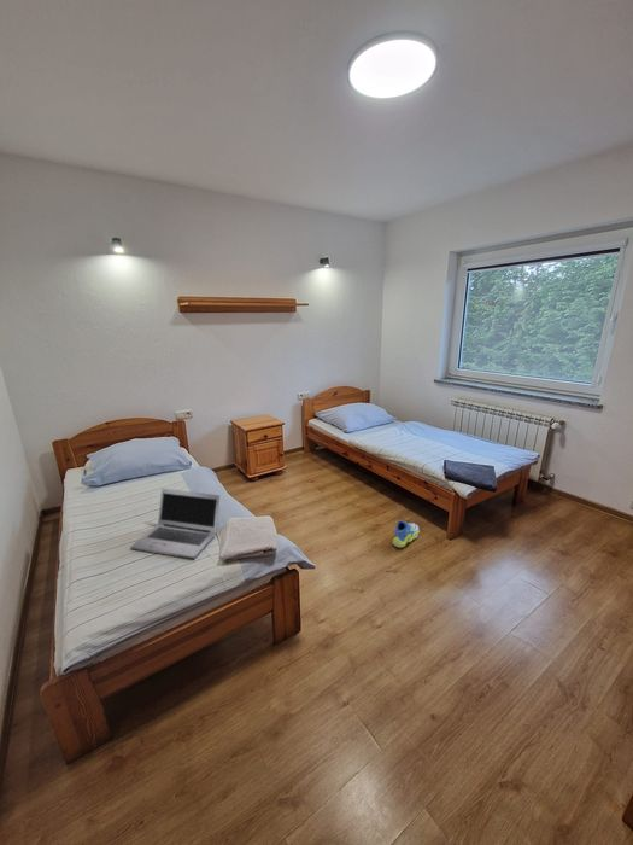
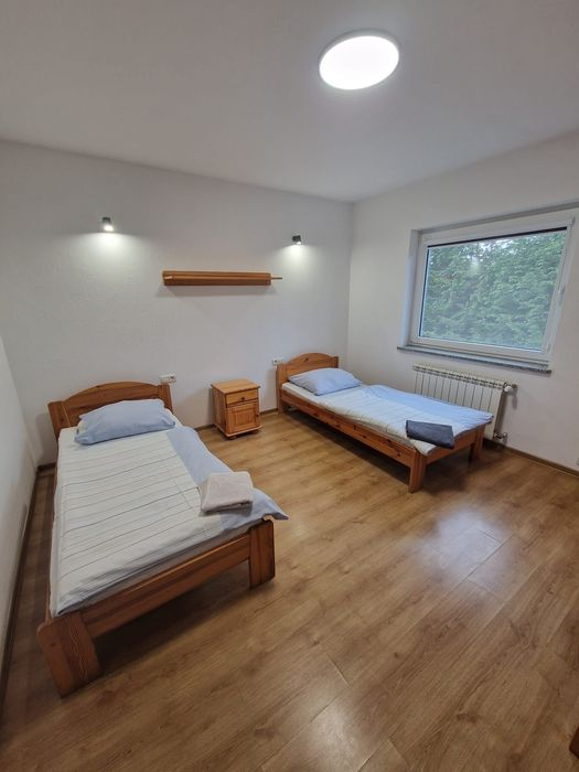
- sneaker (408, 529)
- laptop (176, 520)
